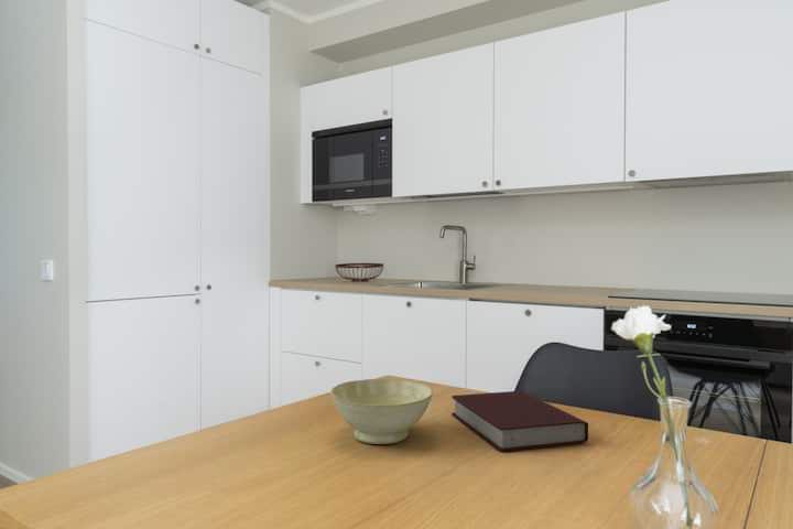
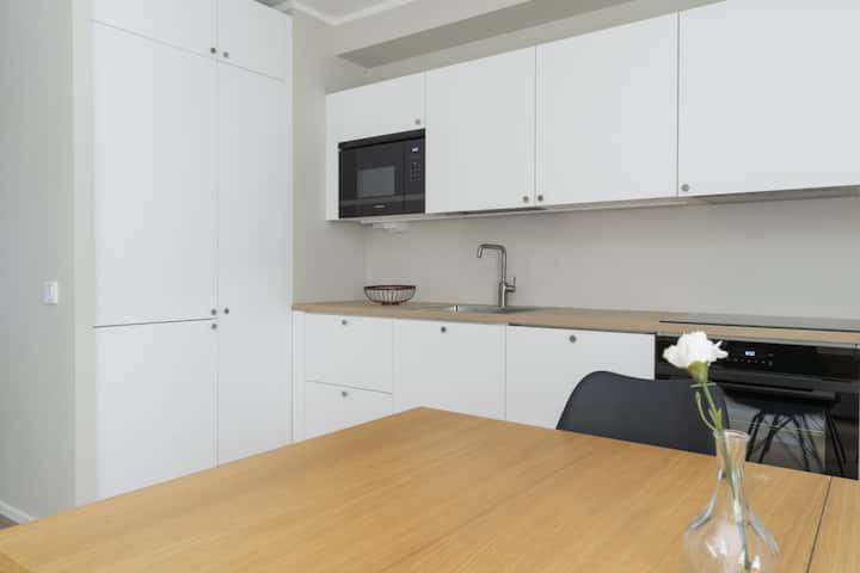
- bowl (381, 412)
- book (513, 417)
